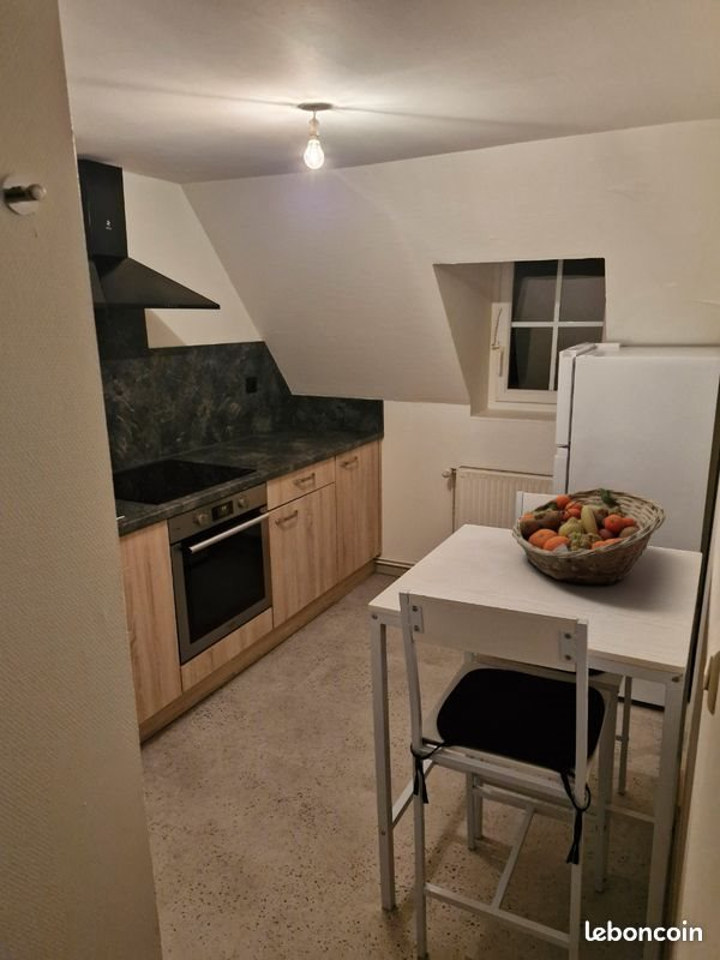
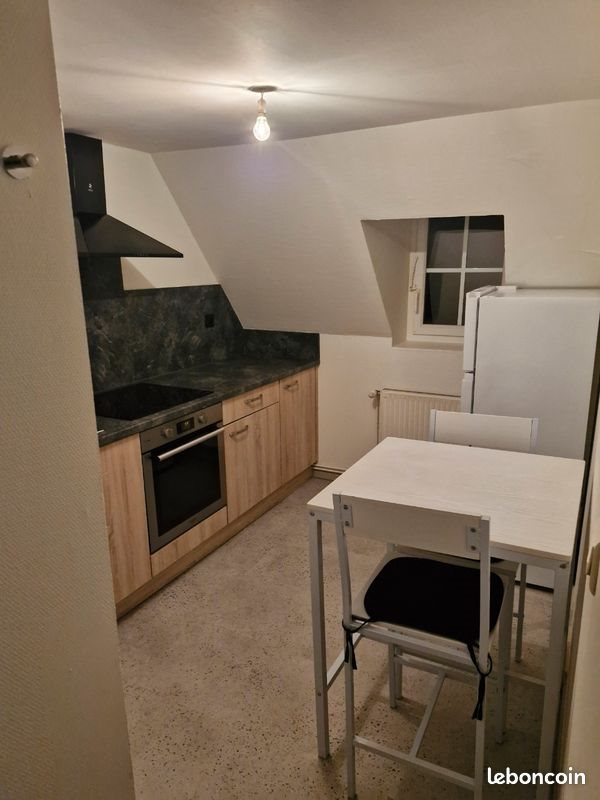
- fruit basket (584, 532)
